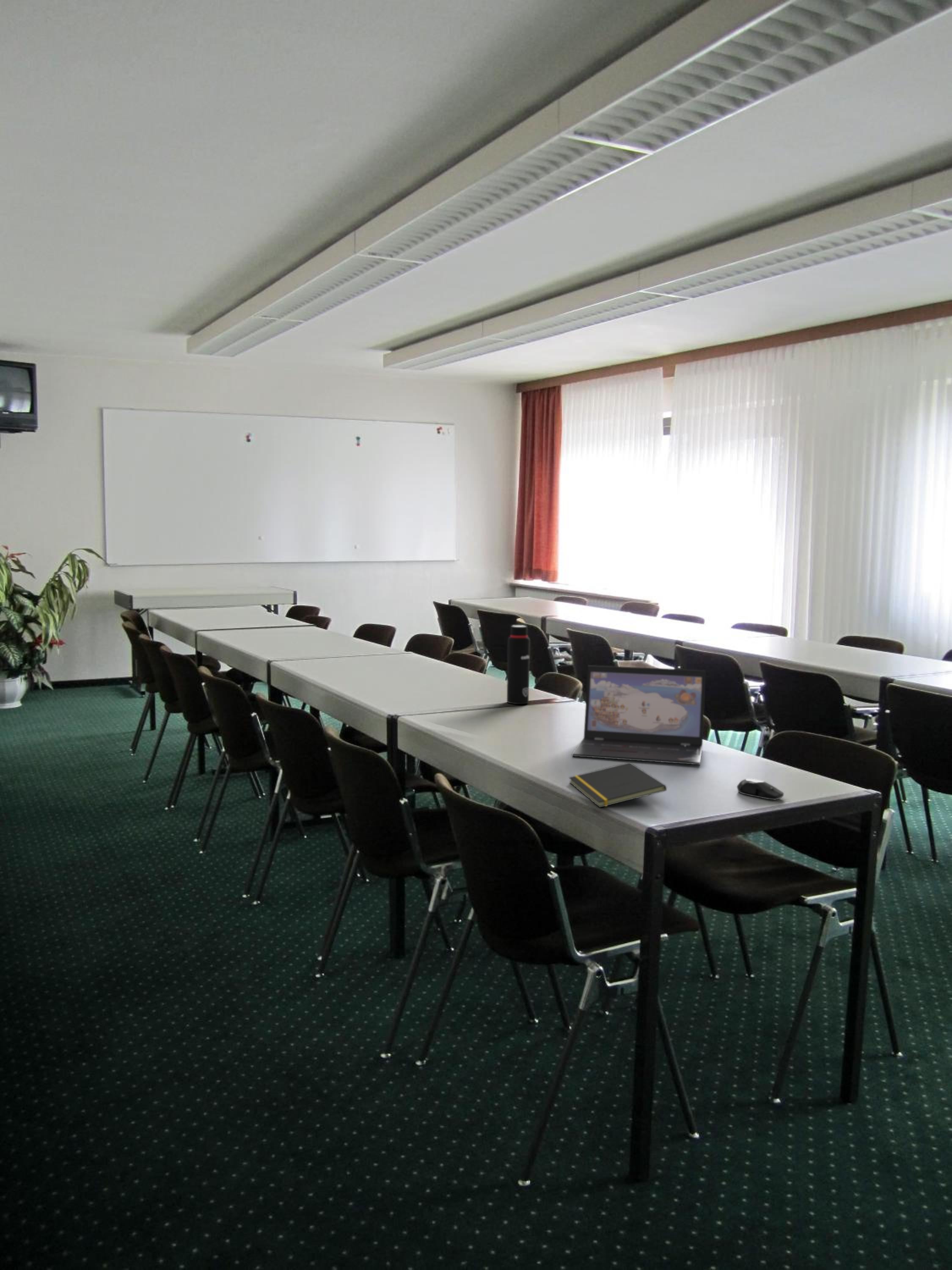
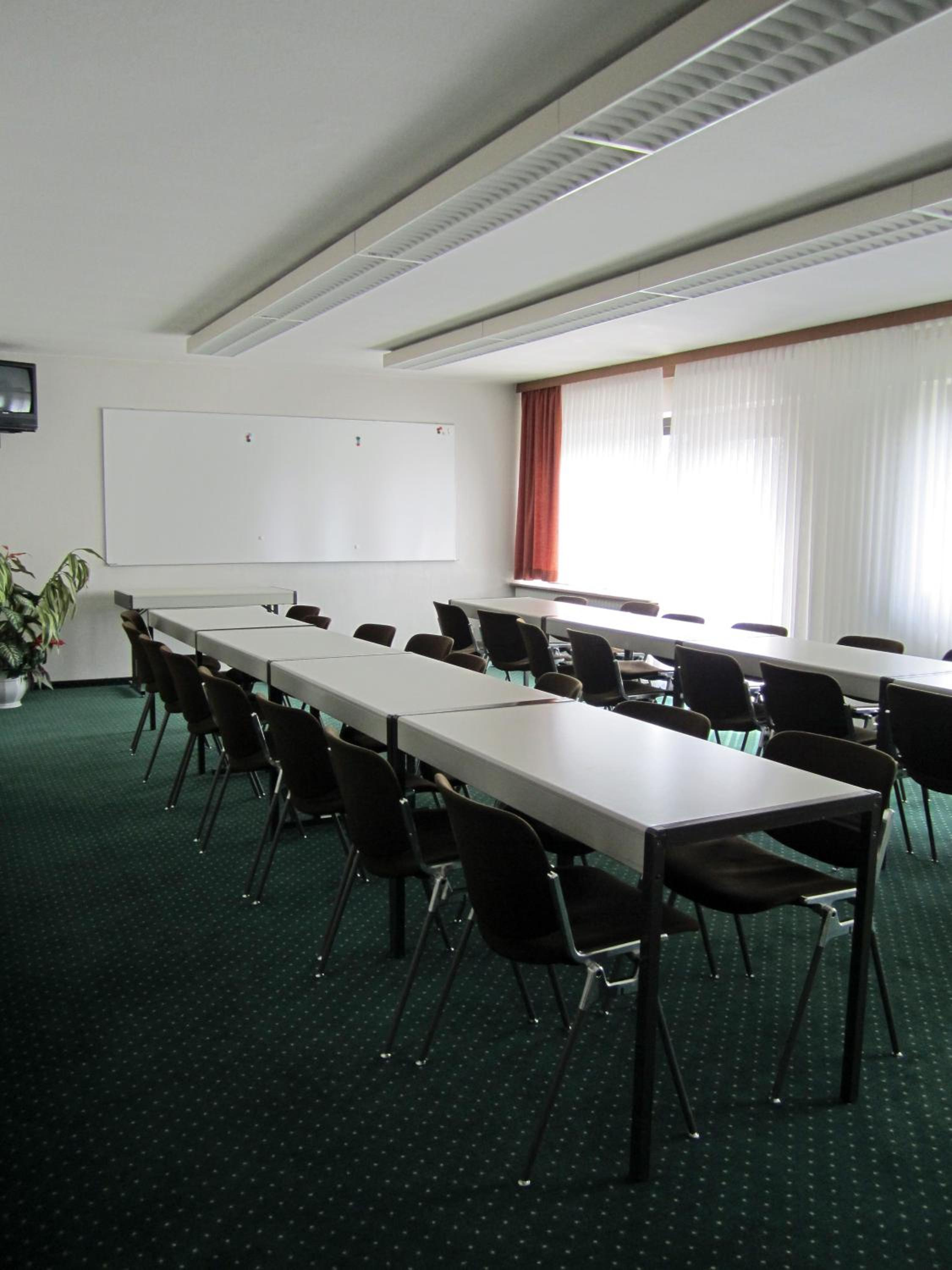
- water bottle (520, 664)
- laptop (641, 712)
- computer mouse (761, 788)
- notepad (616, 784)
